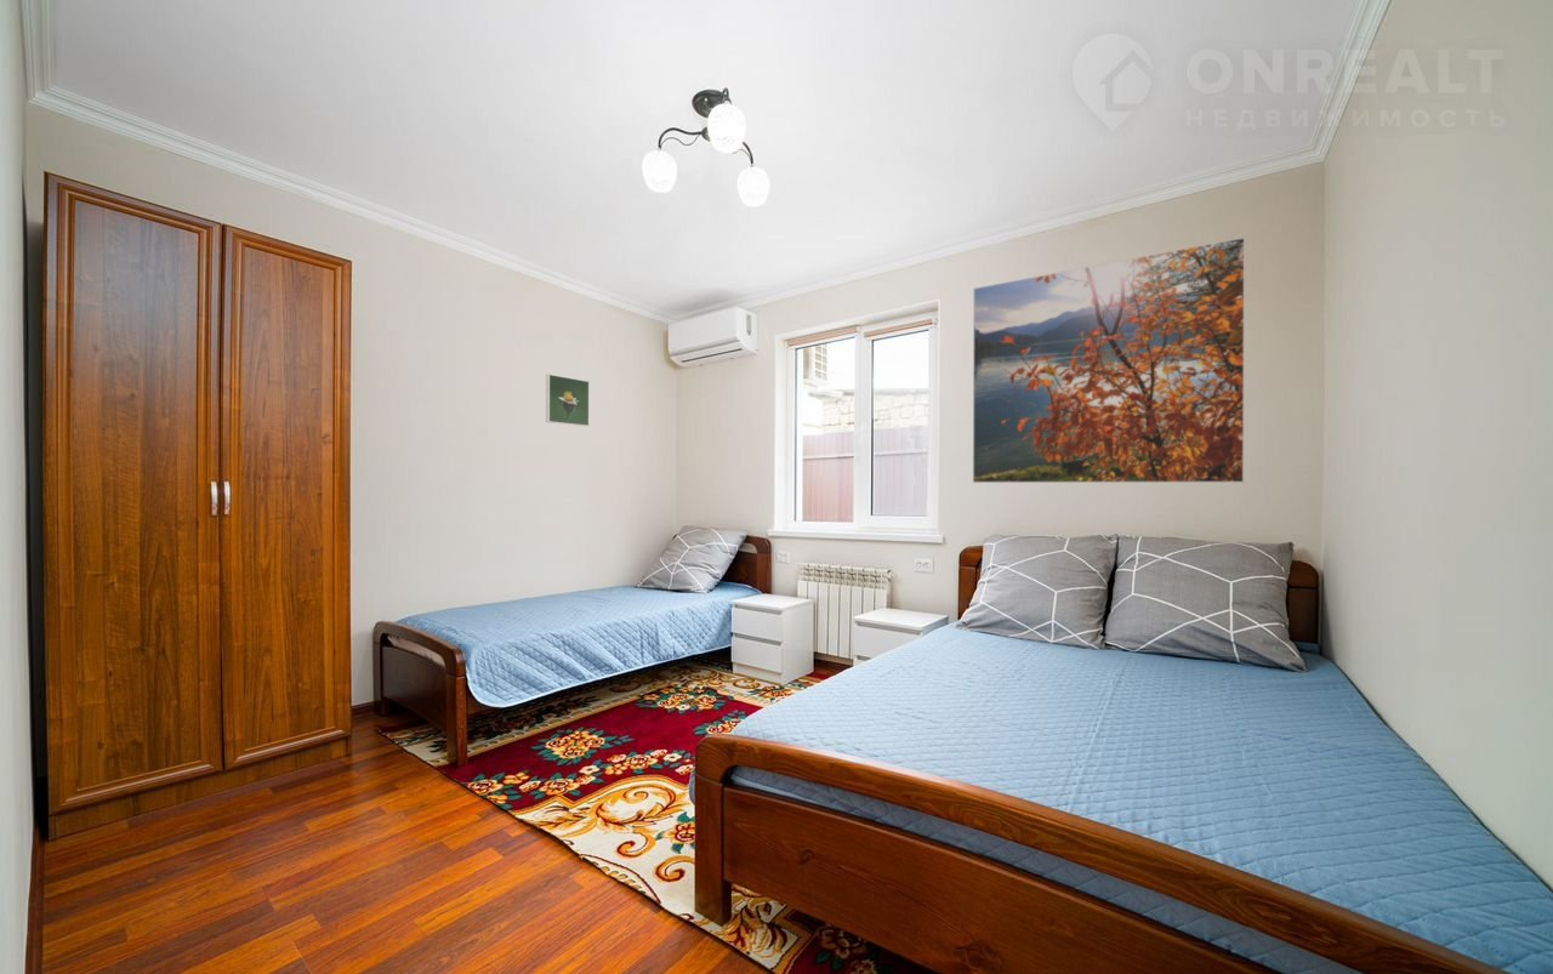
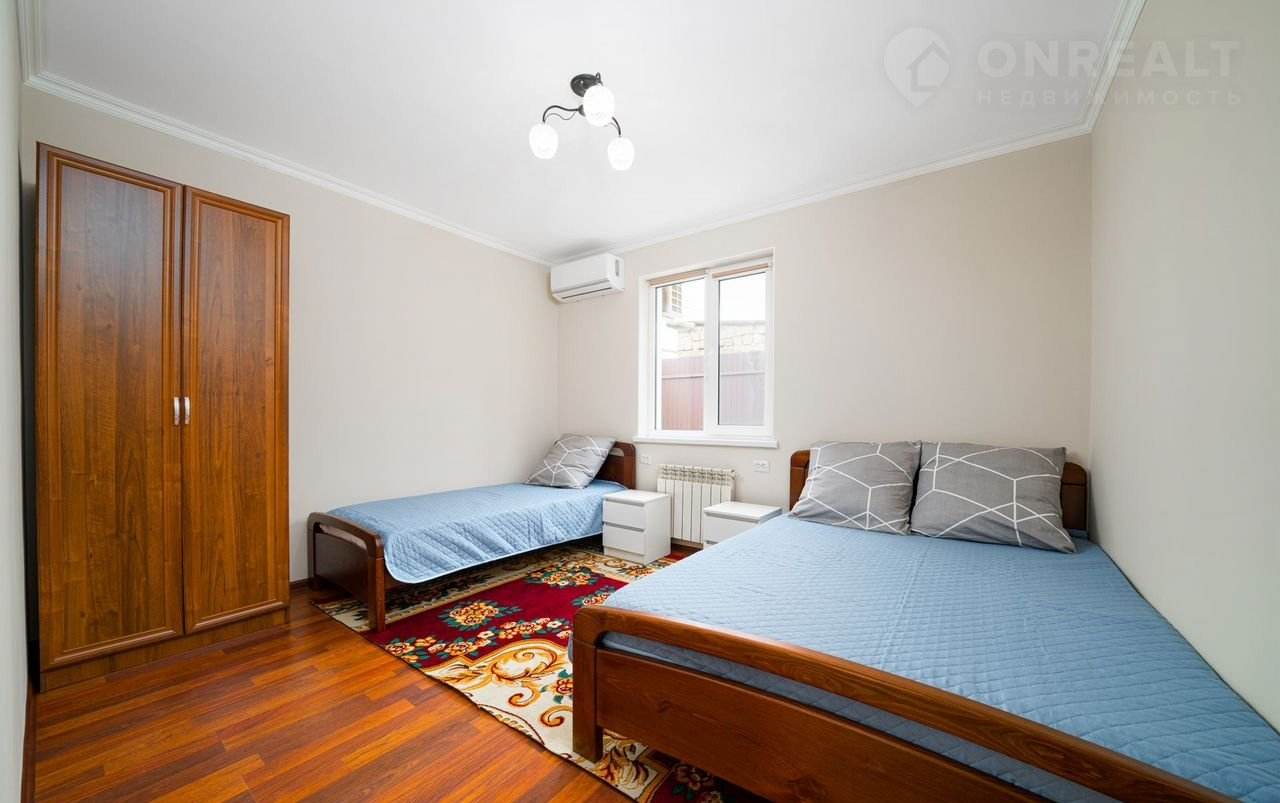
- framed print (568, 400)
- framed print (1093, 374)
